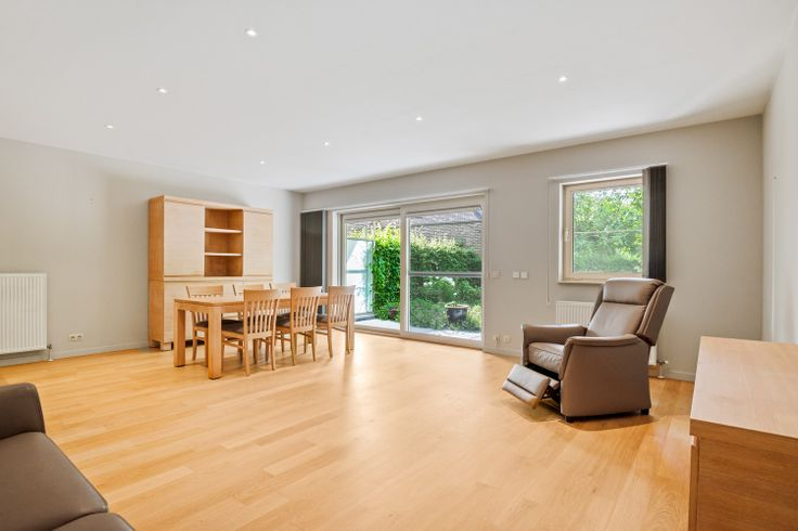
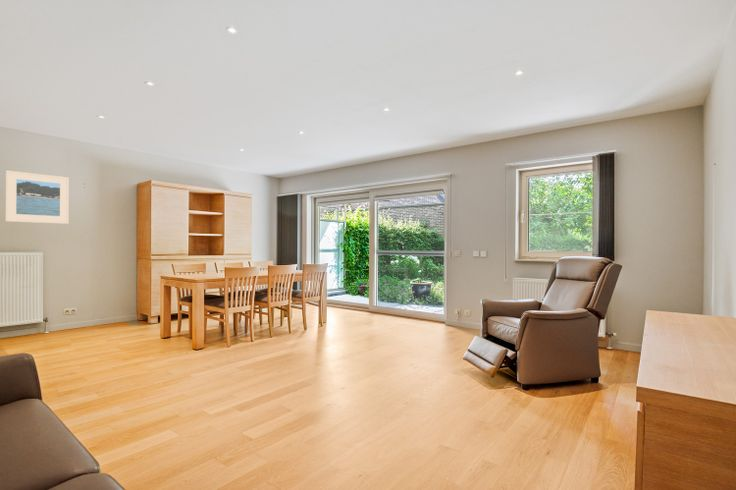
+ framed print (38, 198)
